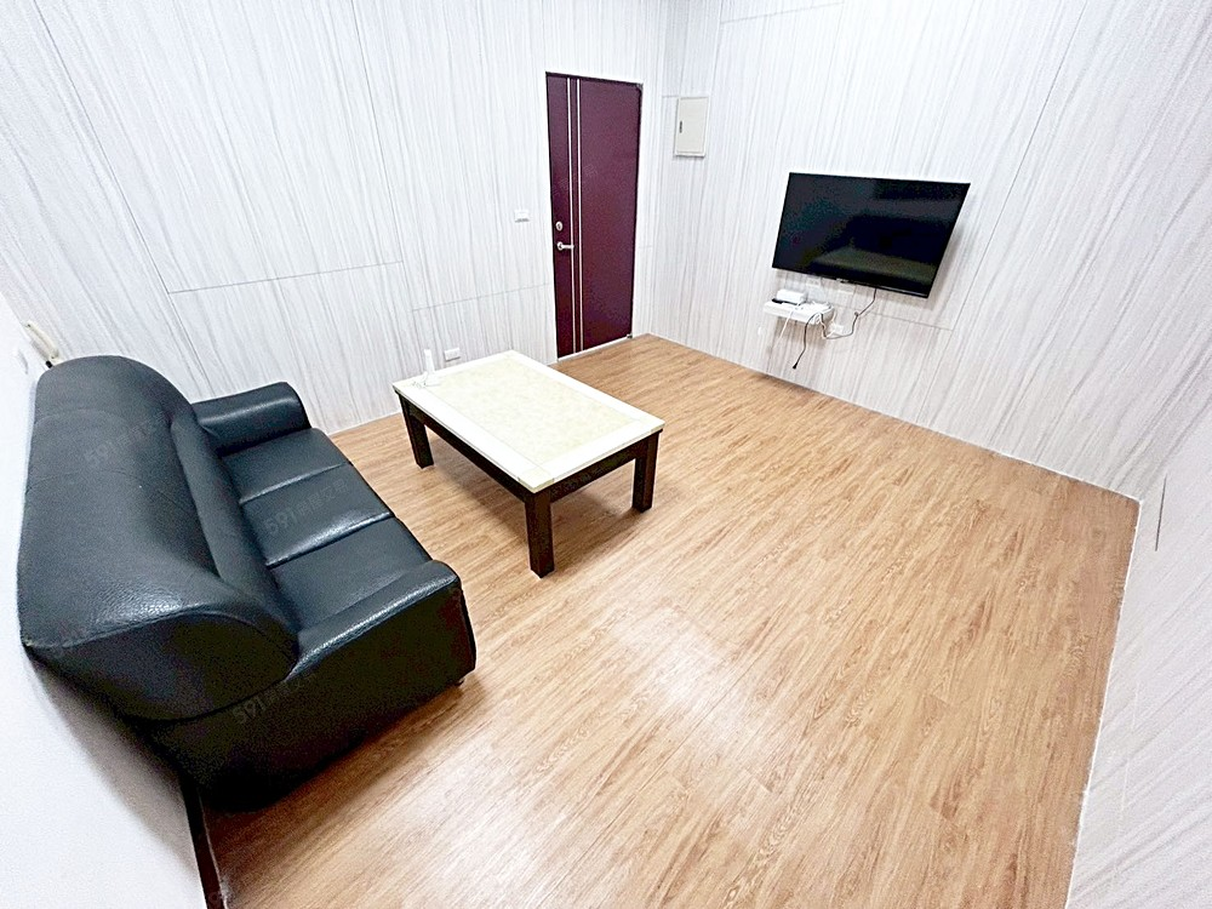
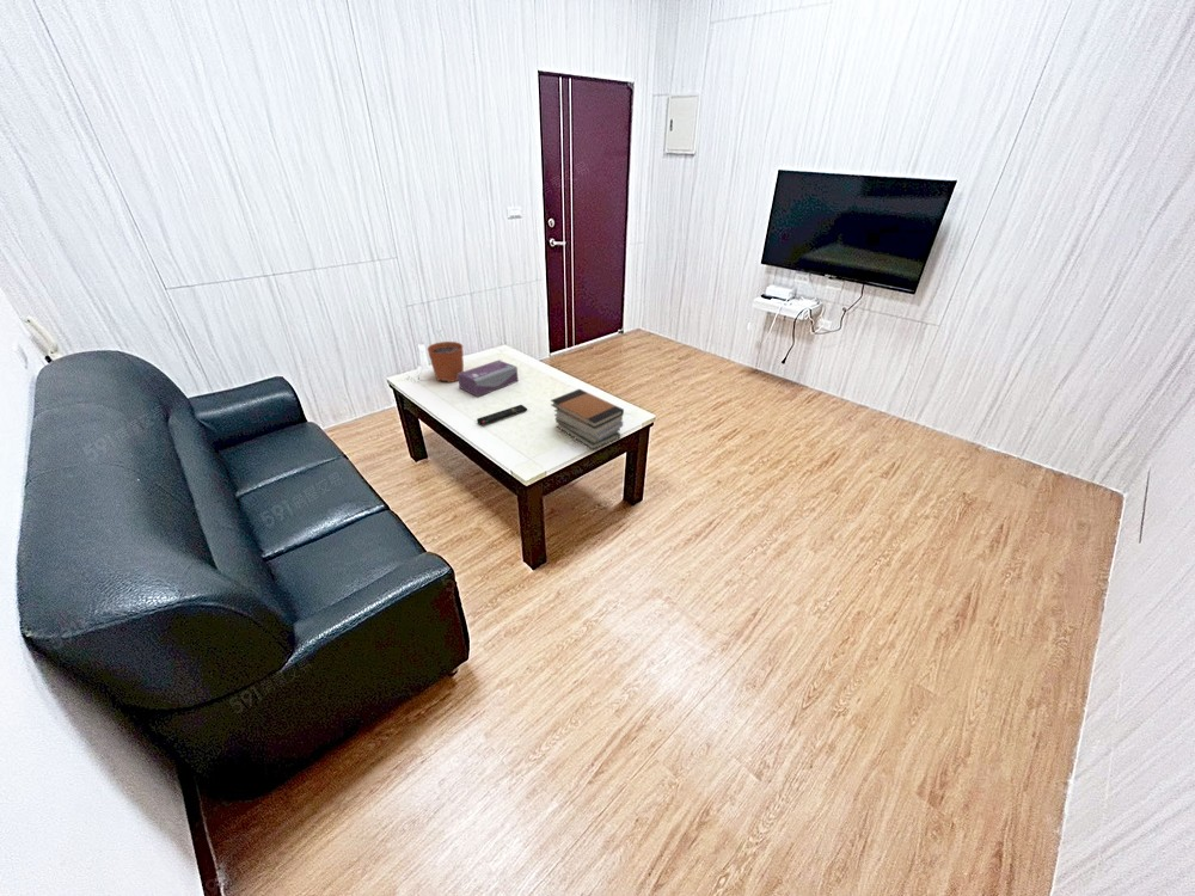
+ tissue box (488, 376)
+ book stack (587, 418)
+ remote control (502, 415)
+ plant pot (446, 355)
